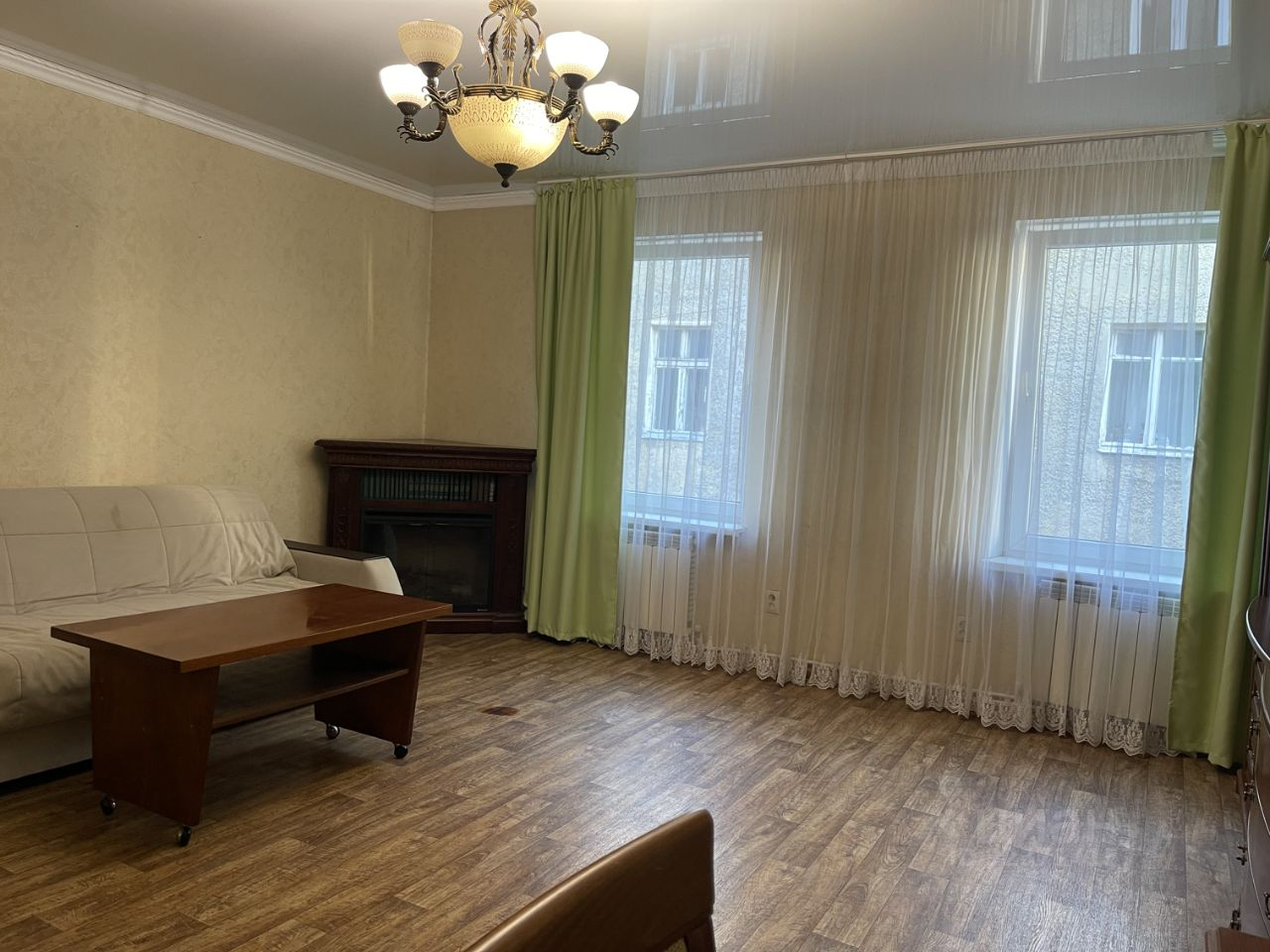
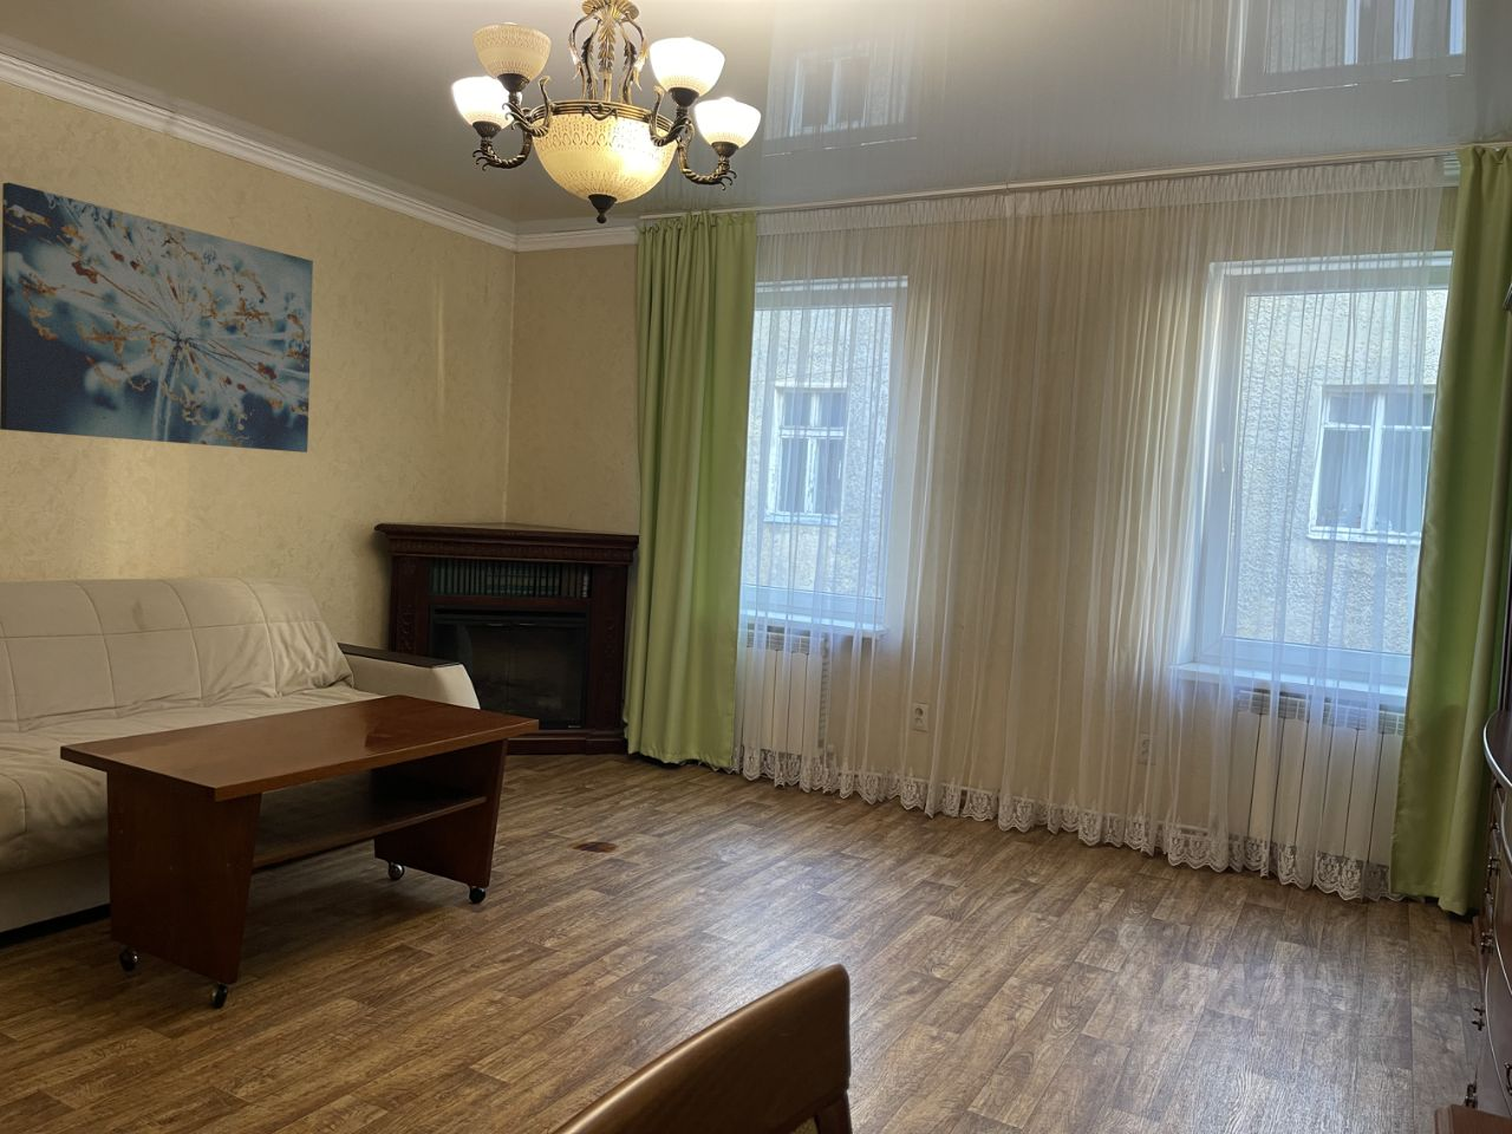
+ wall art (175, 335)
